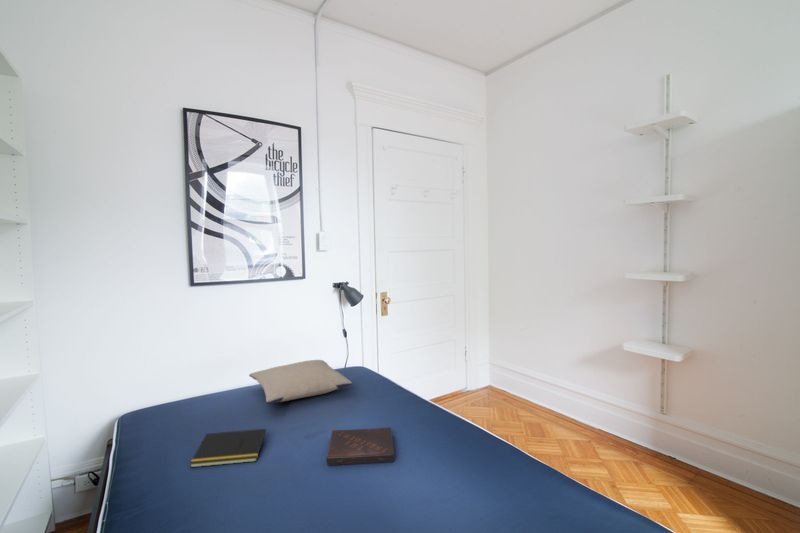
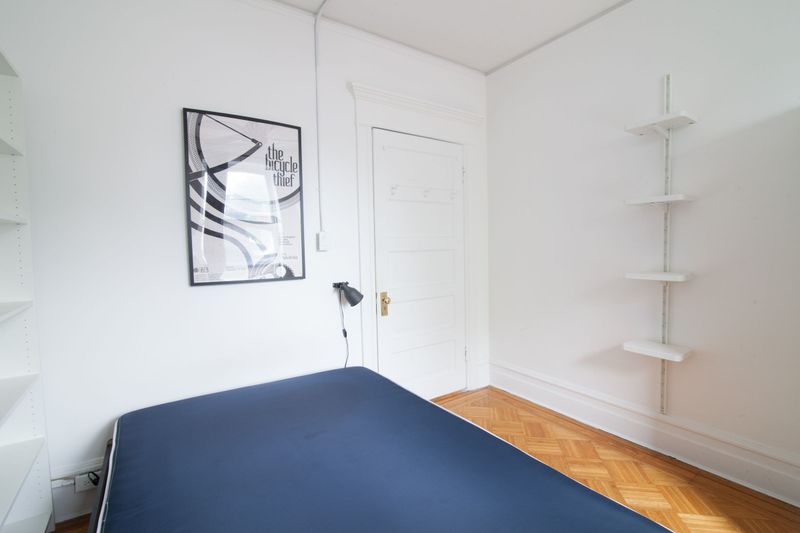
- pillow (299, 379)
- book (361, 445)
- notepad (230, 446)
